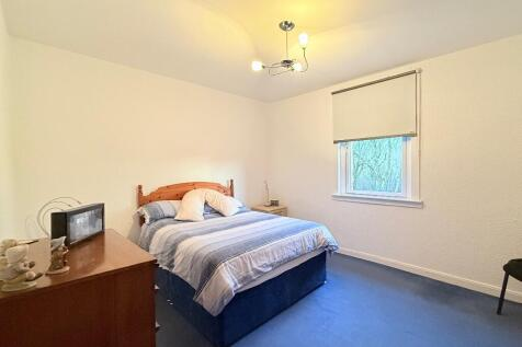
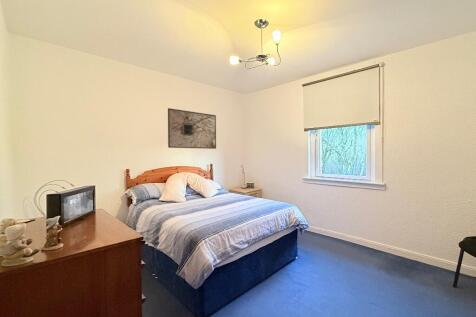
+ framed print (193, 130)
